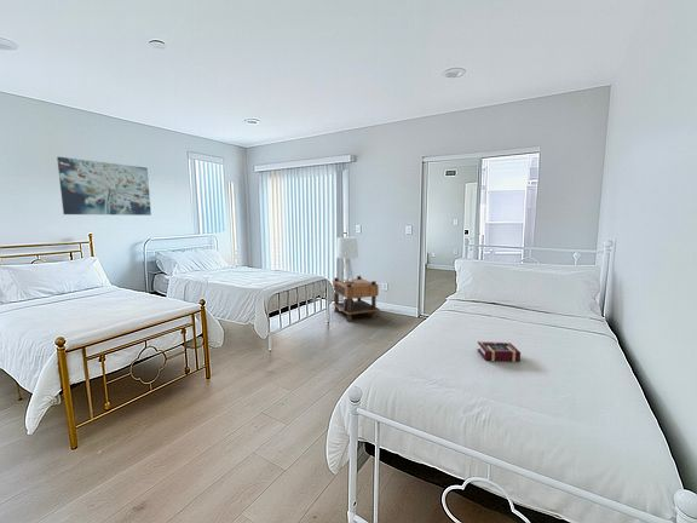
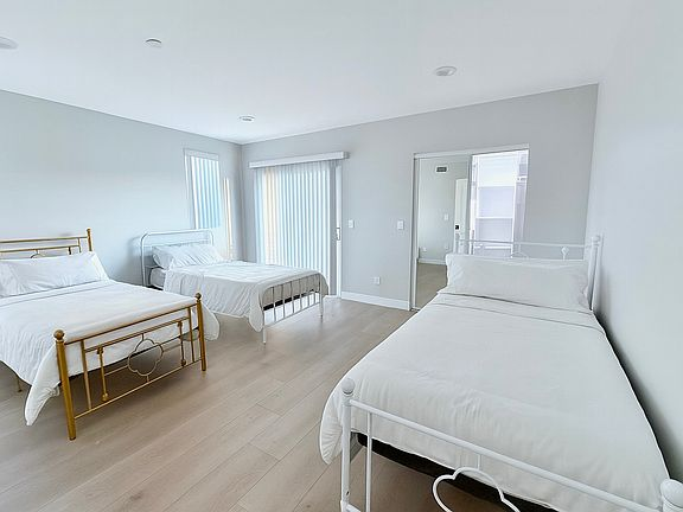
- lamp (346, 259)
- wall art (109, 189)
- book (497, 350)
- nightstand (355, 297)
